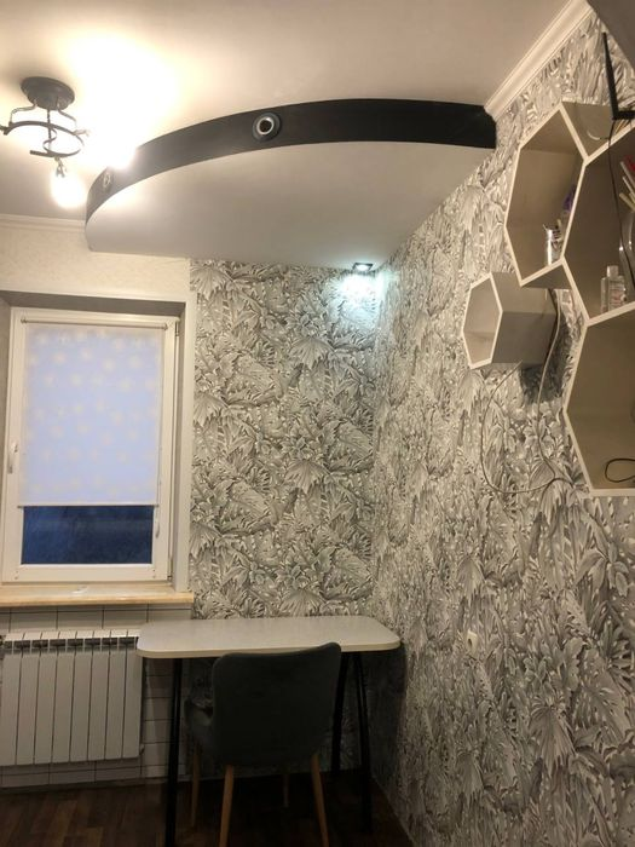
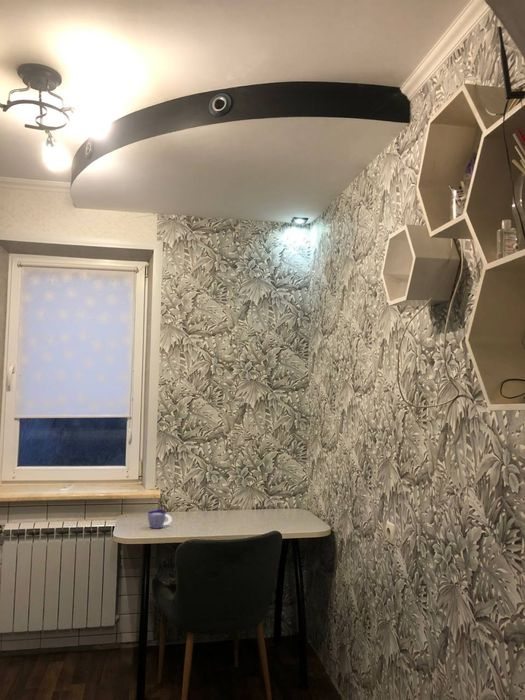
+ cup (159, 519)
